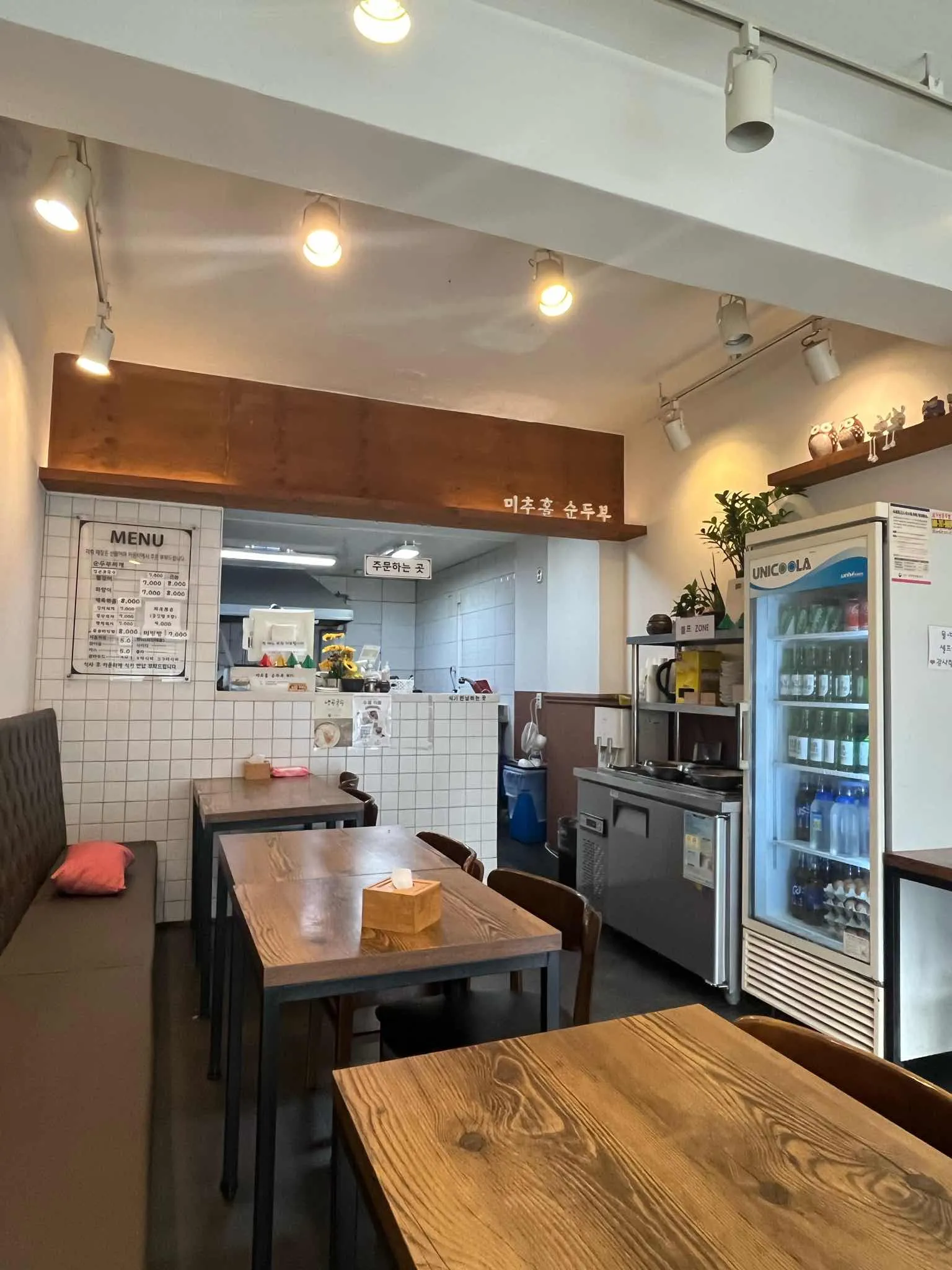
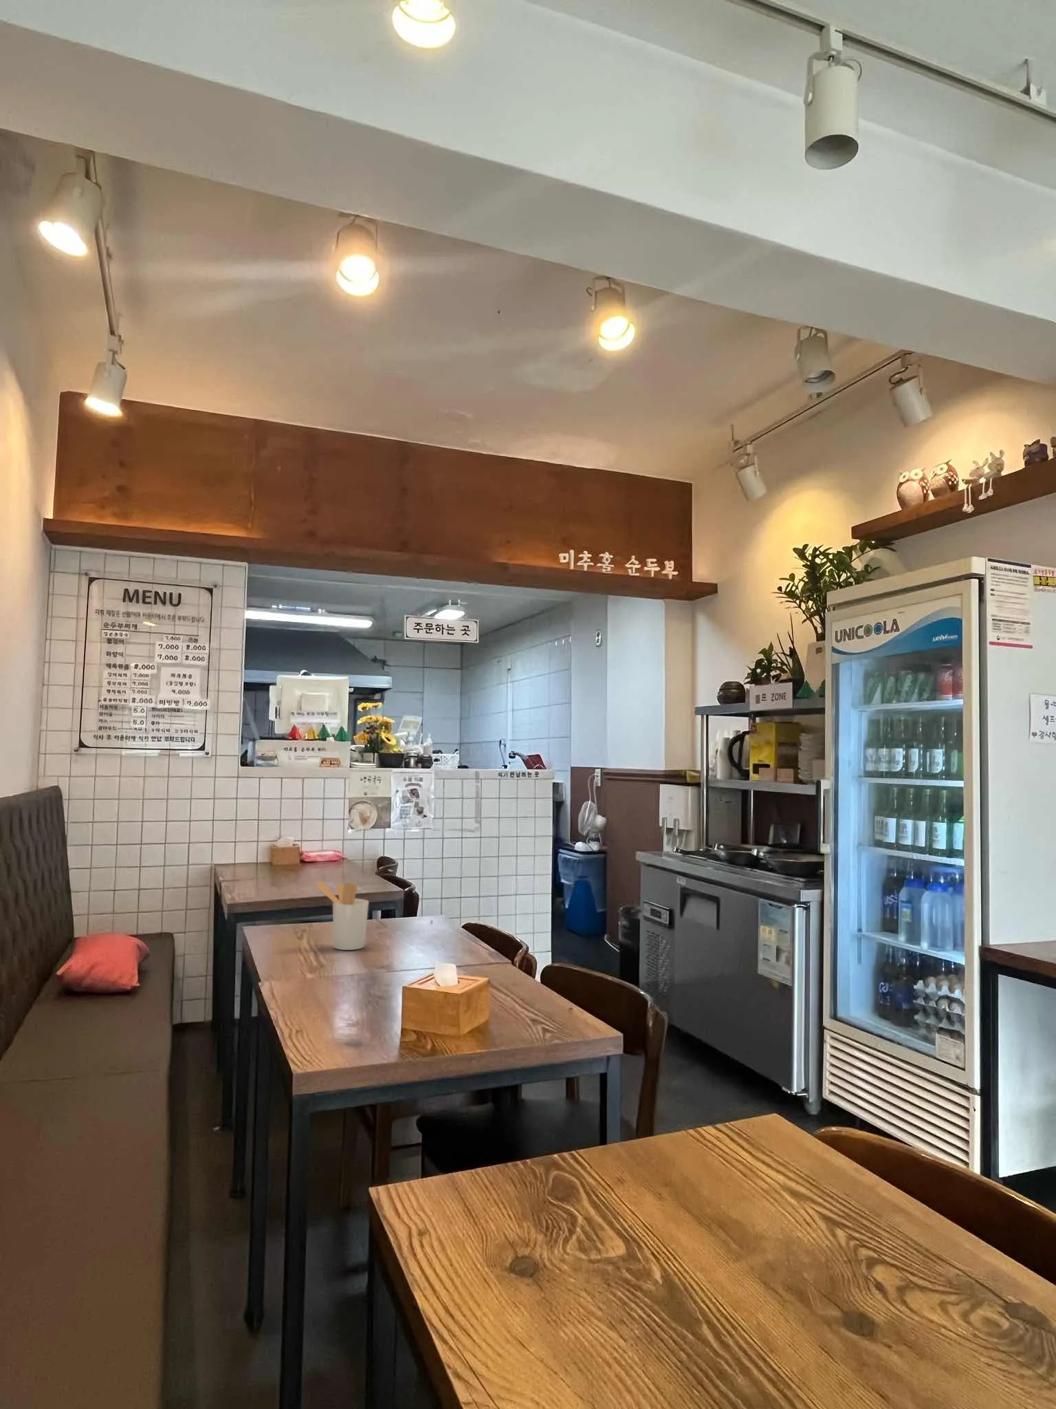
+ utensil holder (341, 913)
